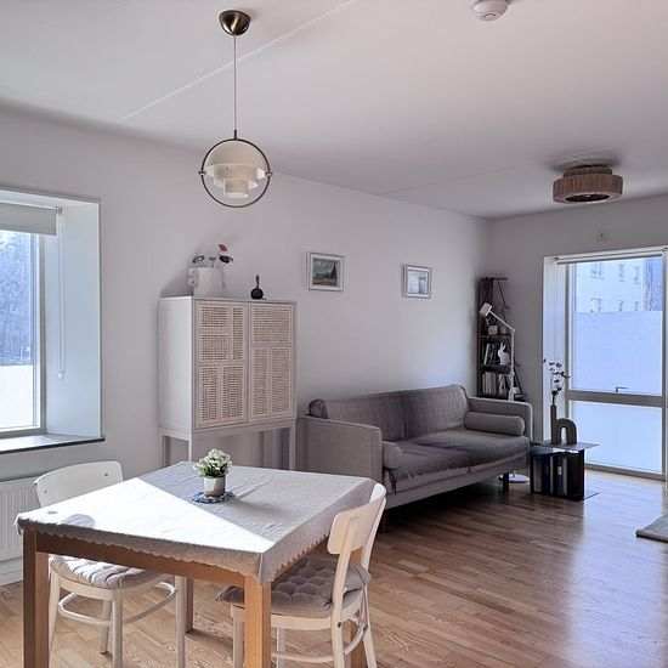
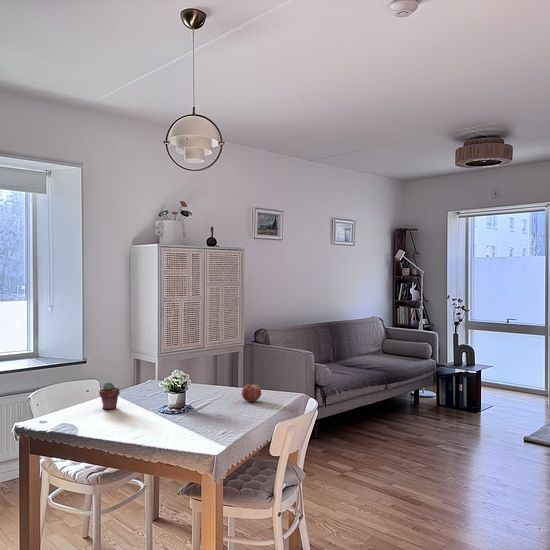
+ fruit (251, 392)
+ potted succulent (109, 395)
